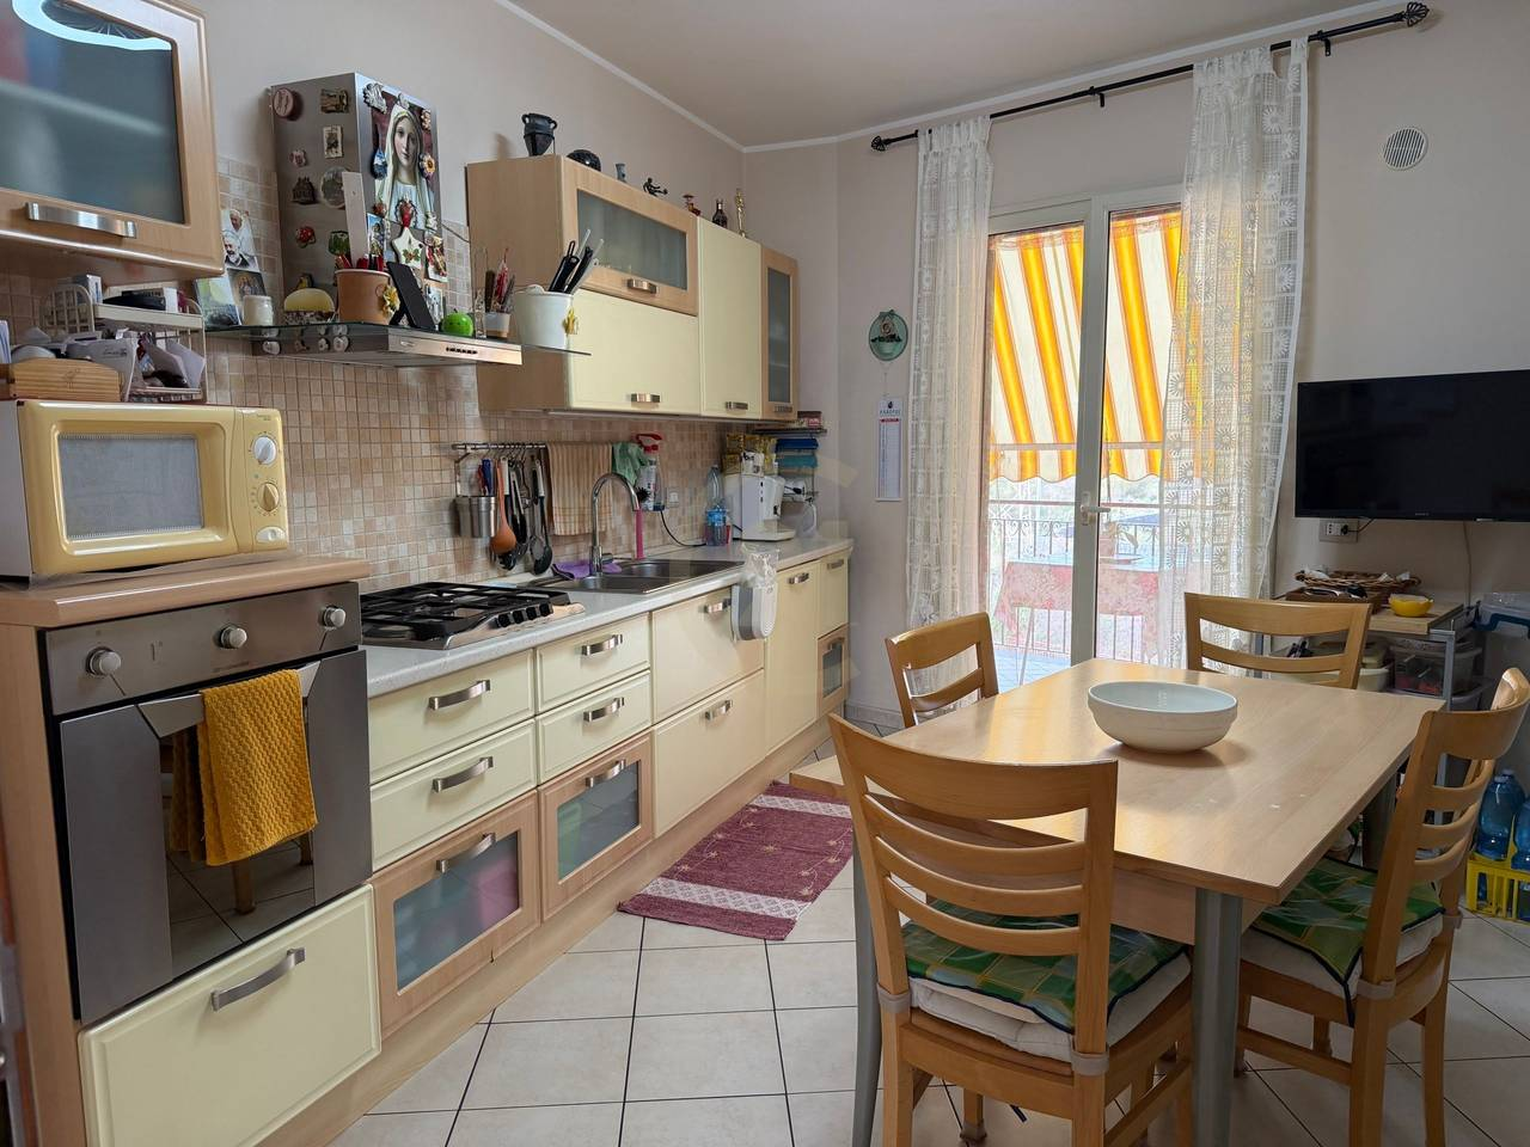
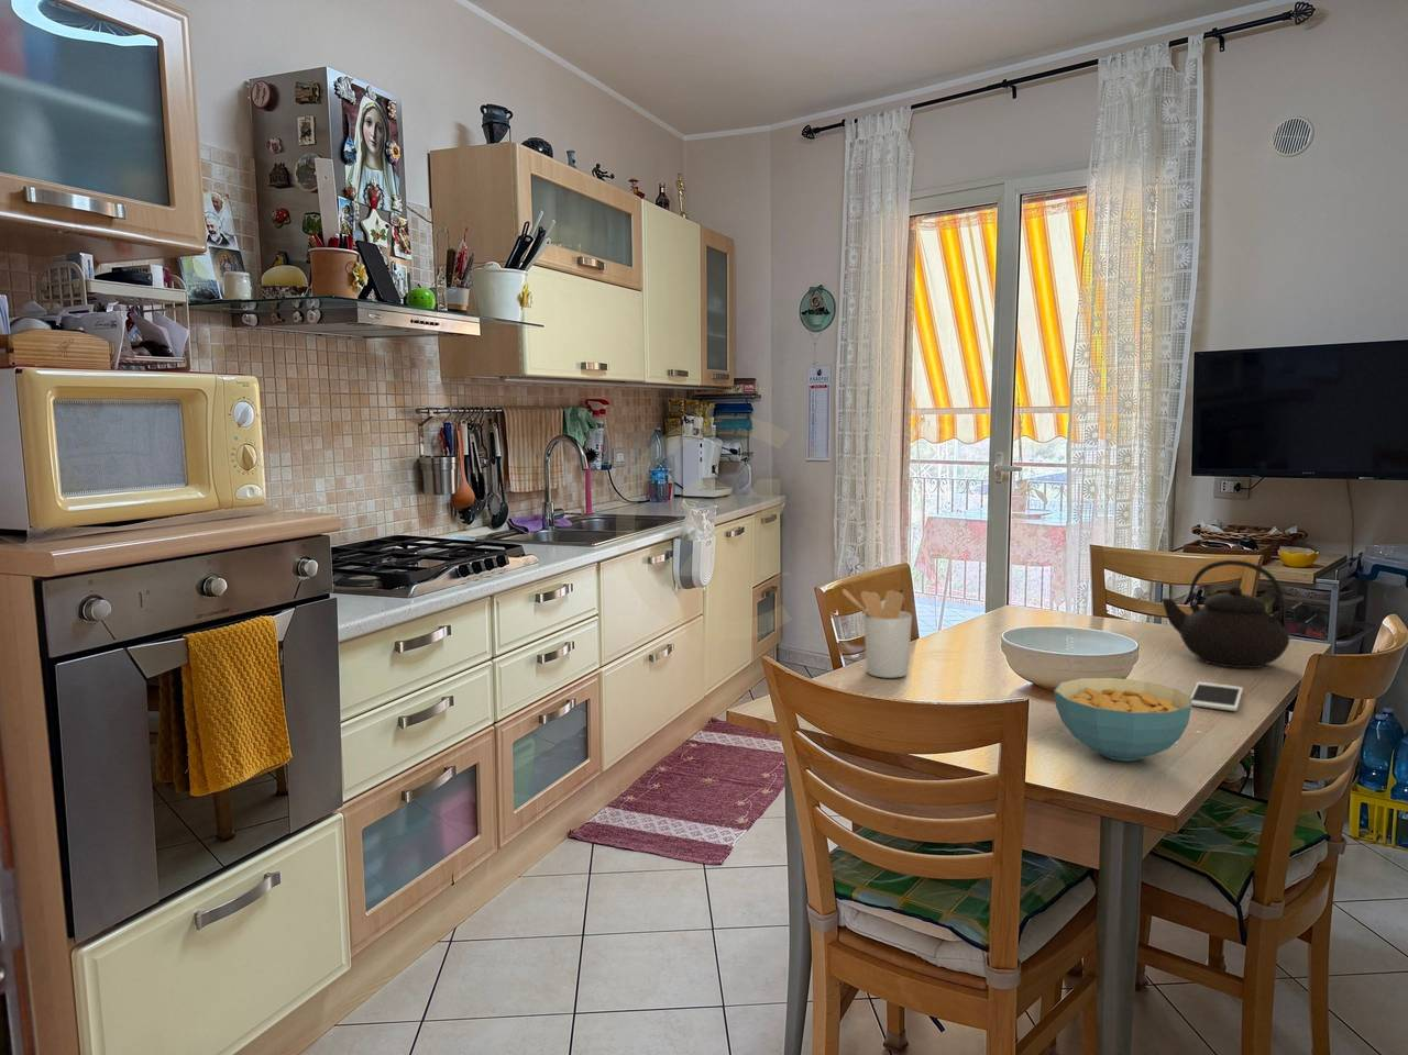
+ teapot (1222, 608)
+ cereal bowl (1121, 725)
+ utensil holder (875, 629)
+ cell phone (1215, 696)
